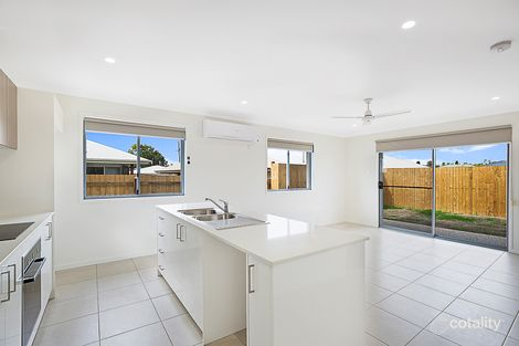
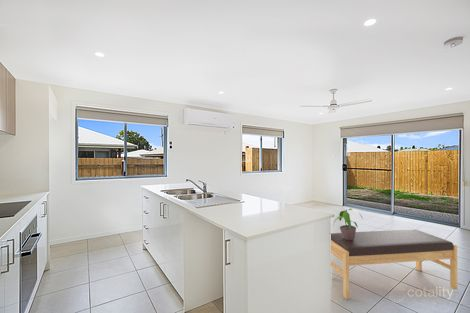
+ potted plant (349, 224)
+ bench (386, 259)
